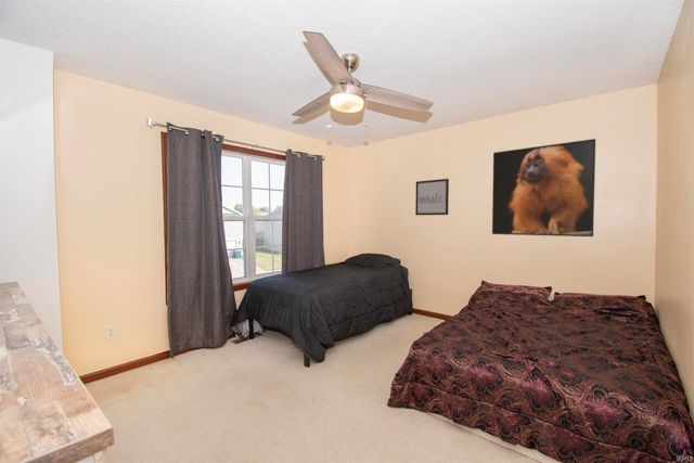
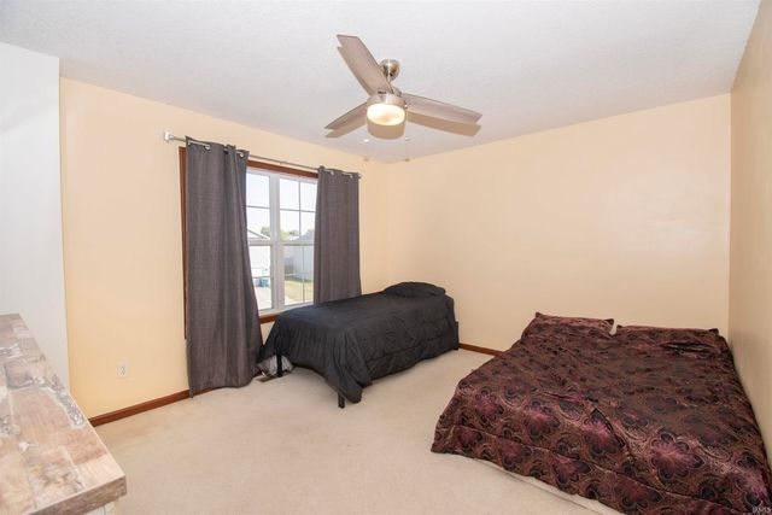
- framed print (539, 191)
- wall art (432, 197)
